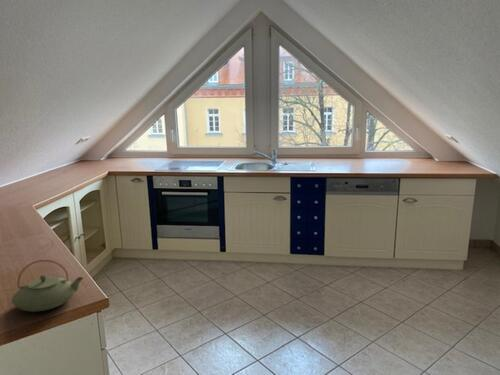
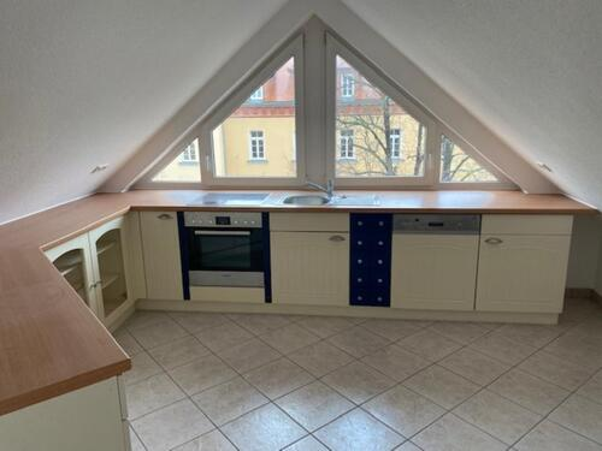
- teapot (47, 281)
